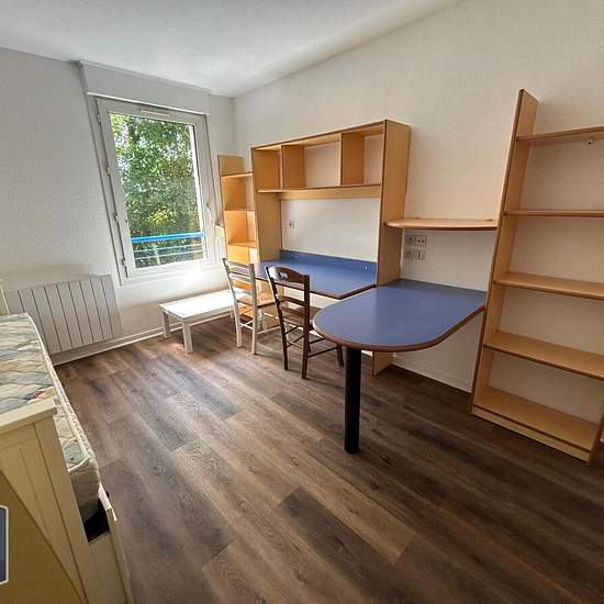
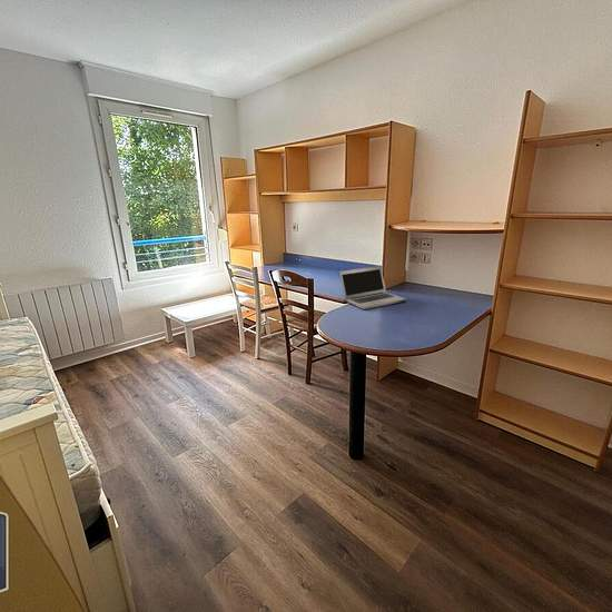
+ laptop (373, 286)
